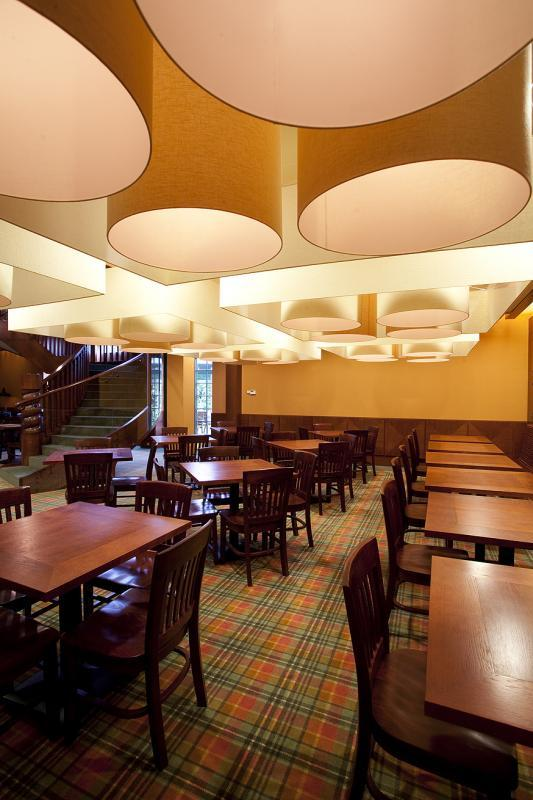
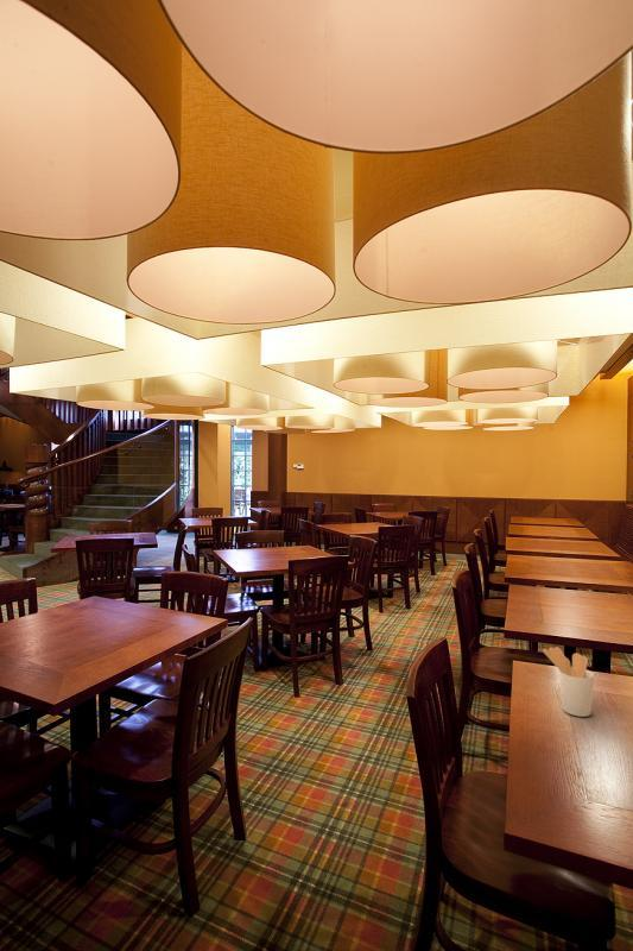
+ utensil holder (568, 679)
